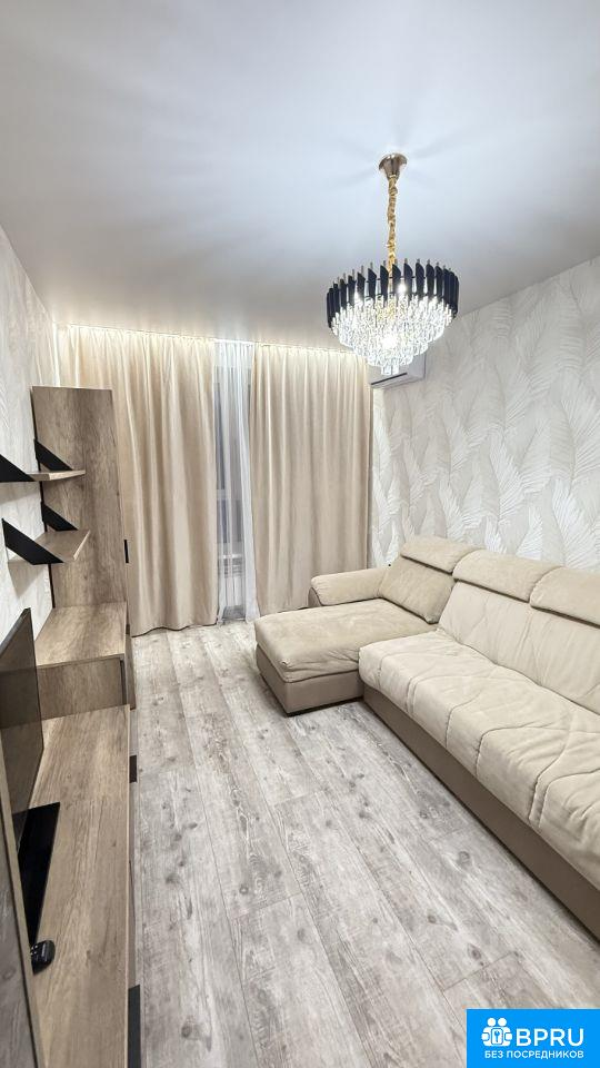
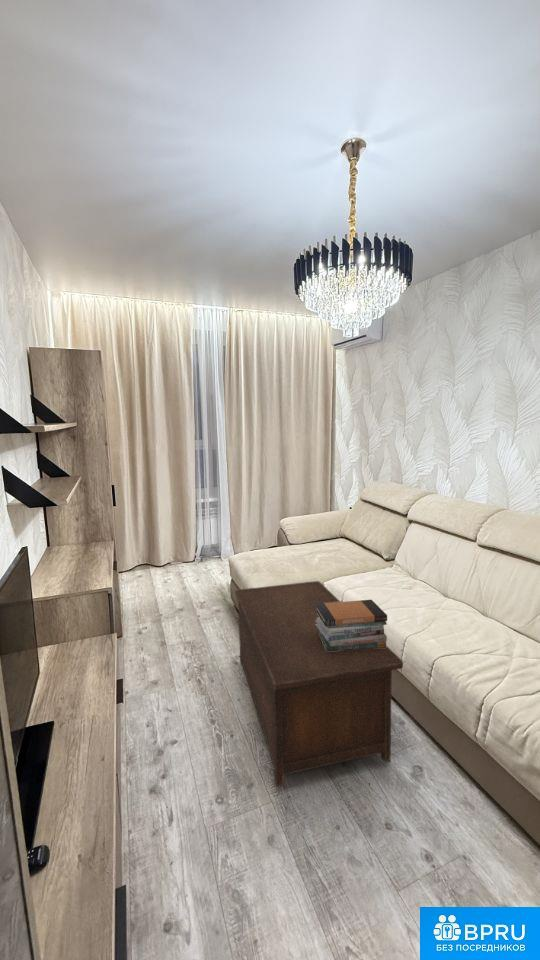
+ book stack (349, 624)
+ cabinet (302, 661)
